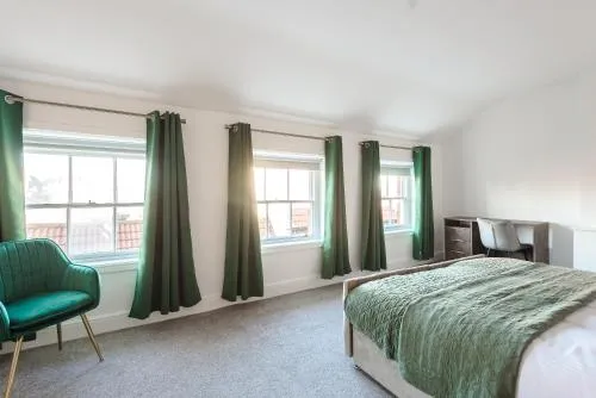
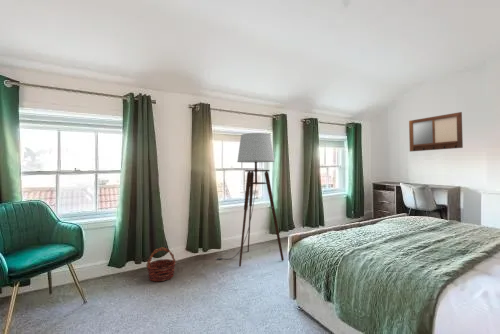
+ floor lamp (247, 197)
+ writing board (432, 133)
+ basket (161, 262)
